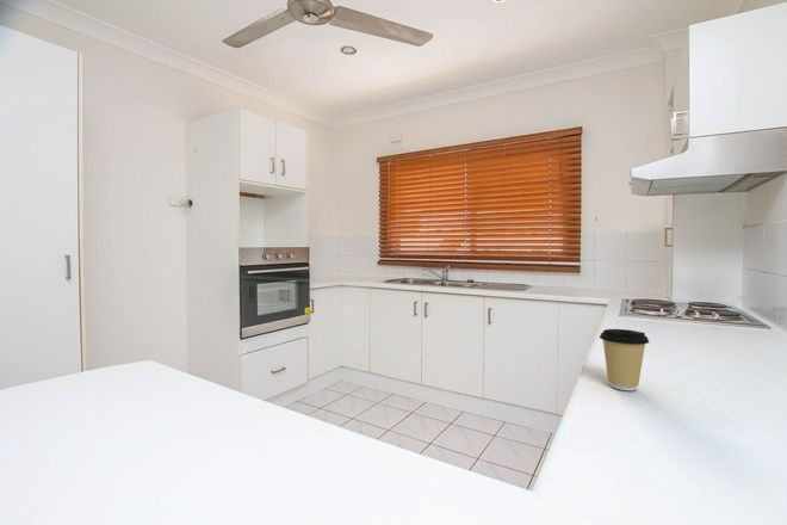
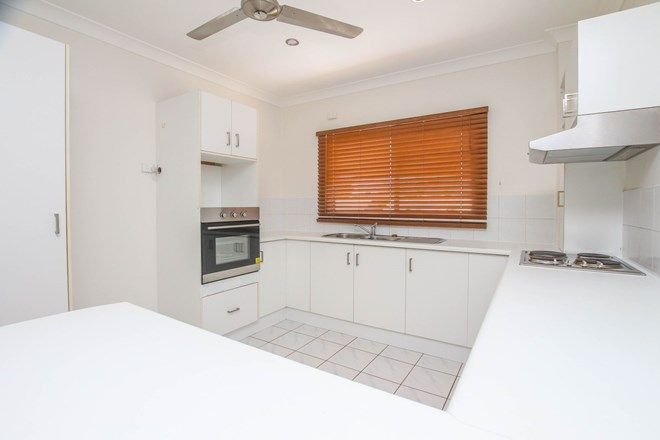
- coffee cup (622, 358)
